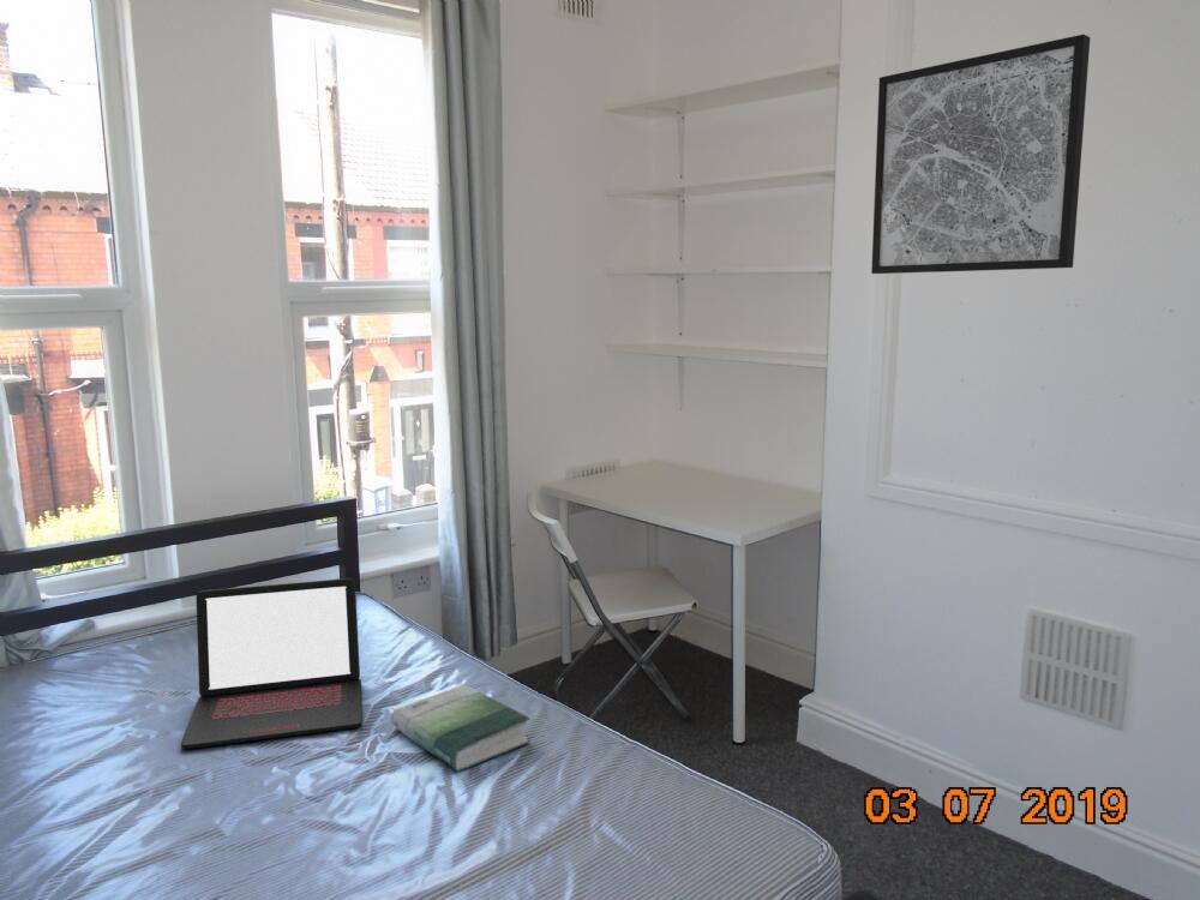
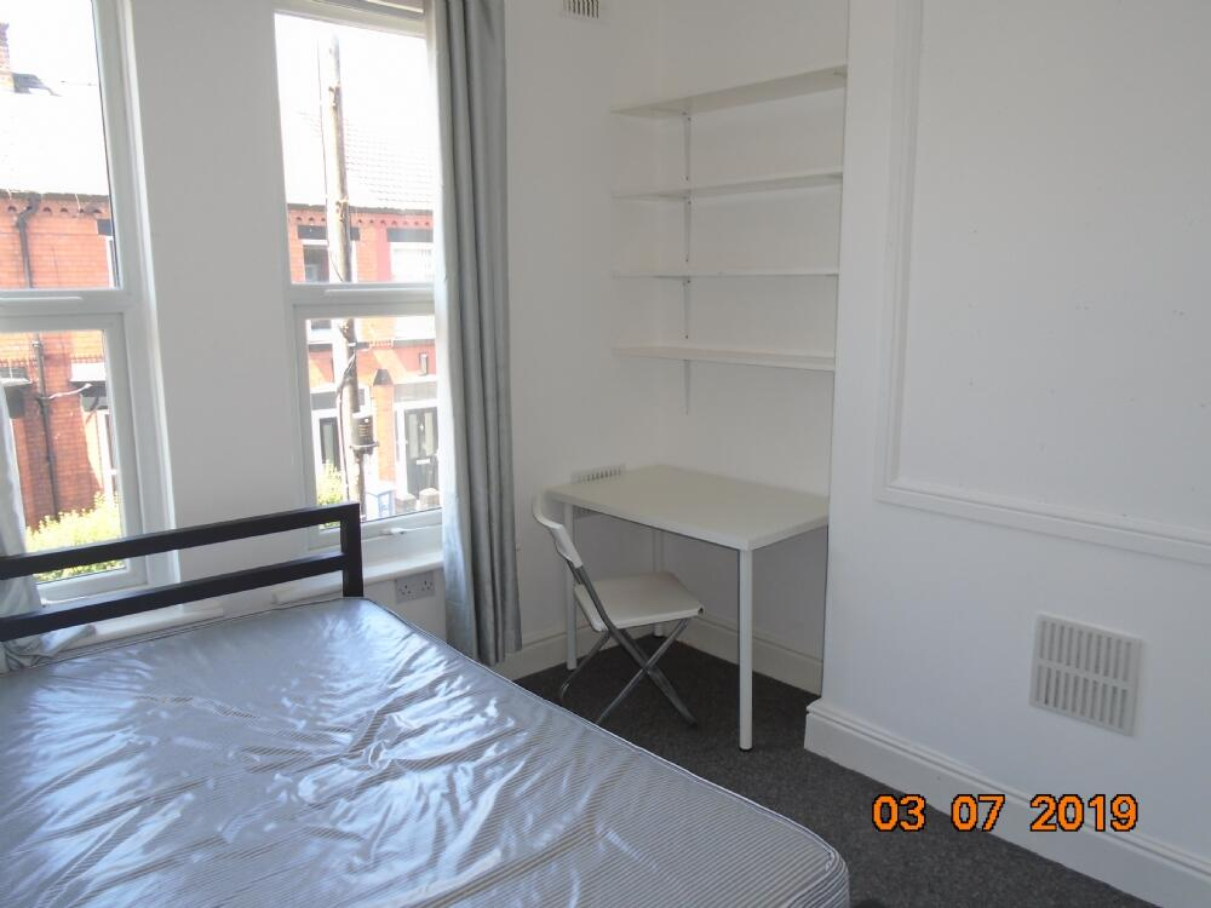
- wall art (970, 167)
- book (460, 721)
- laptop (275, 656)
